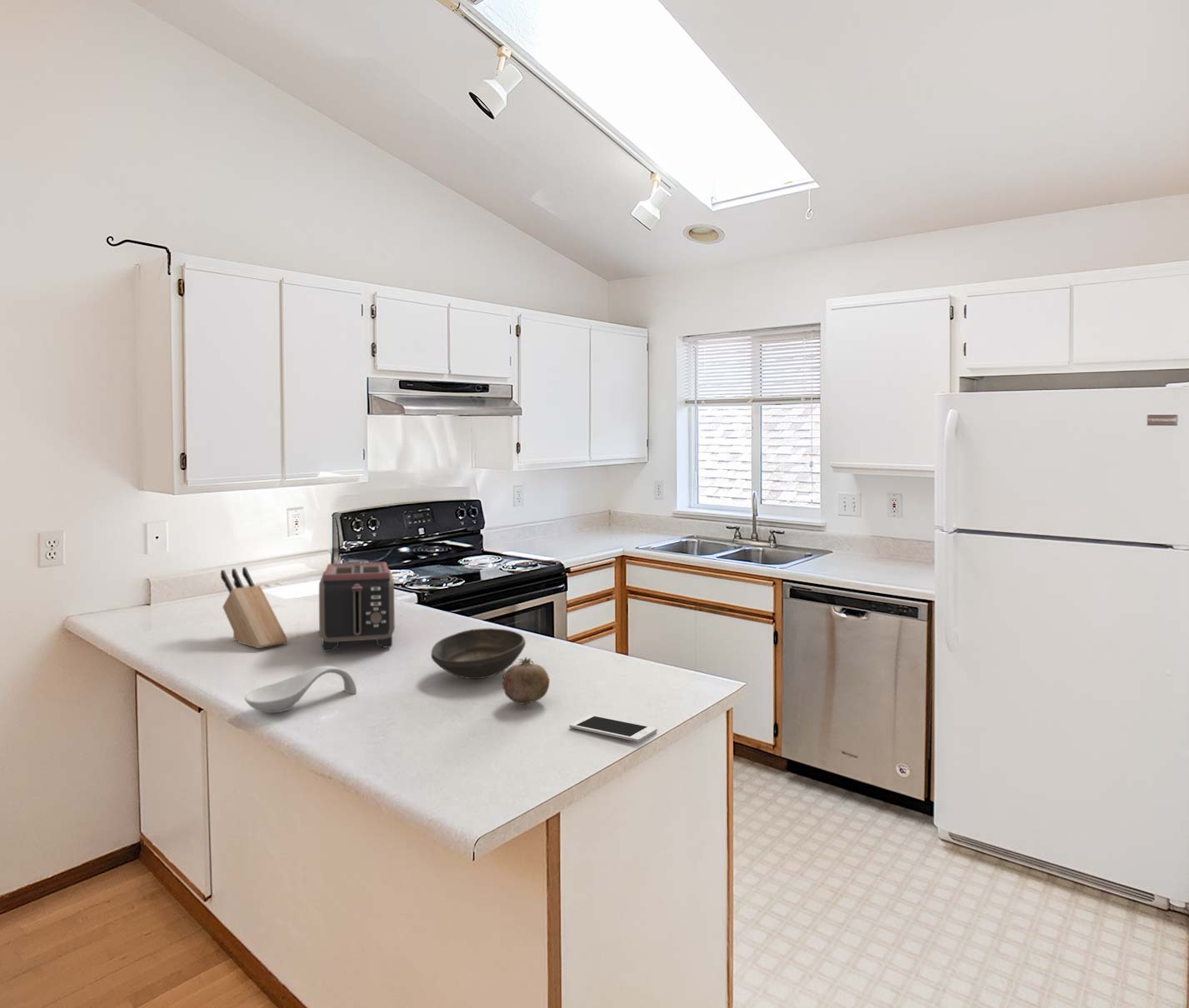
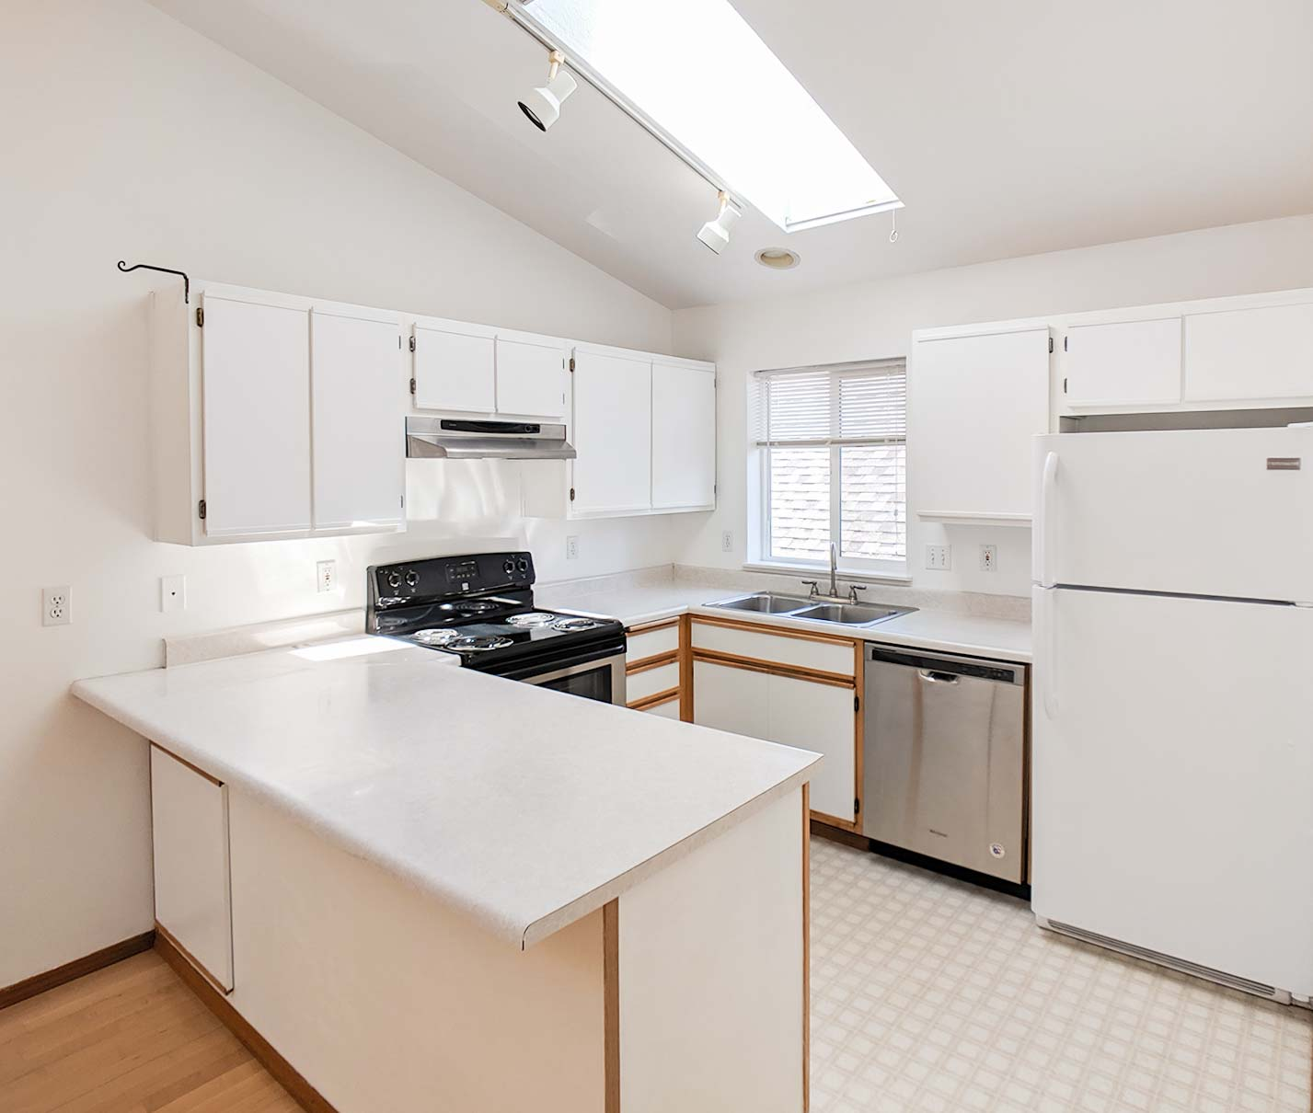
- fruit (526, 681)
- toaster (357, 604)
- bowl (478, 656)
- spoon rest (302, 687)
- cell phone (612, 727)
- knife block (251, 605)
